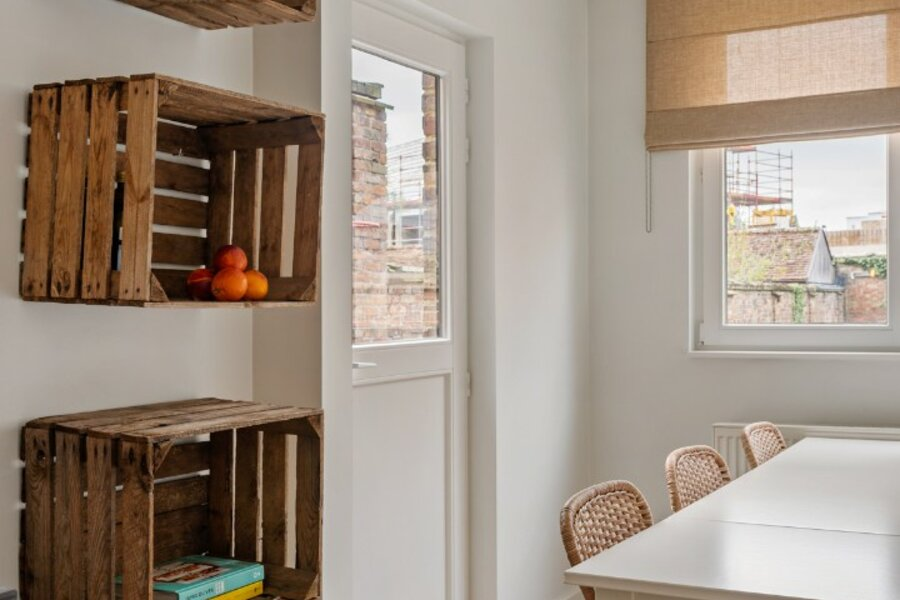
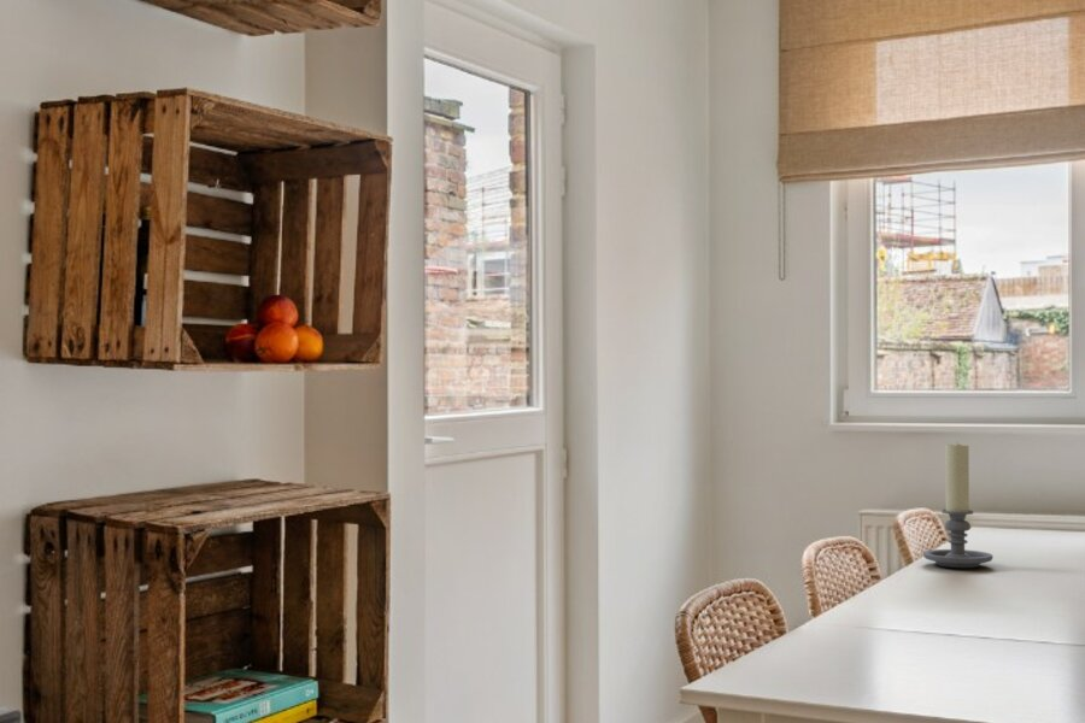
+ candle holder (957, 502)
